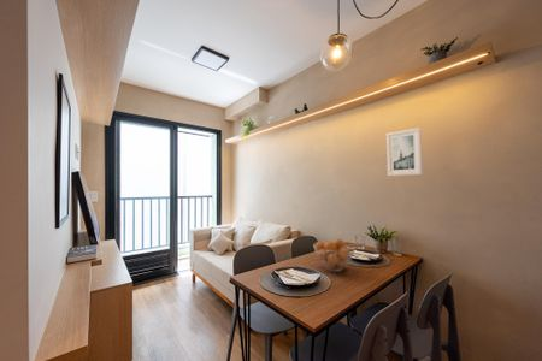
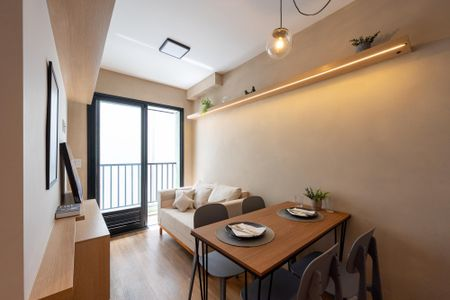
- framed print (402, 153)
- fruit basket (334, 254)
